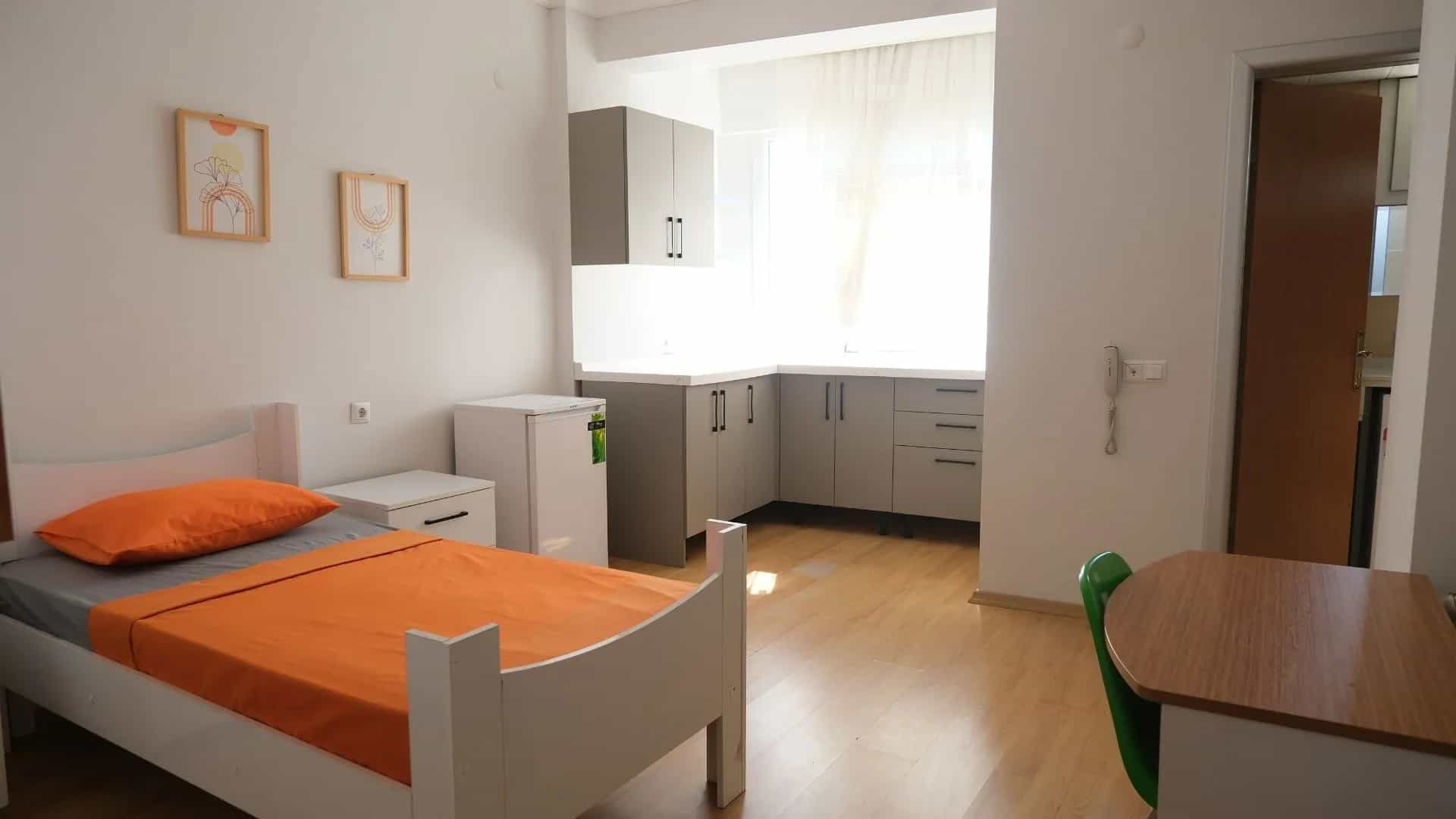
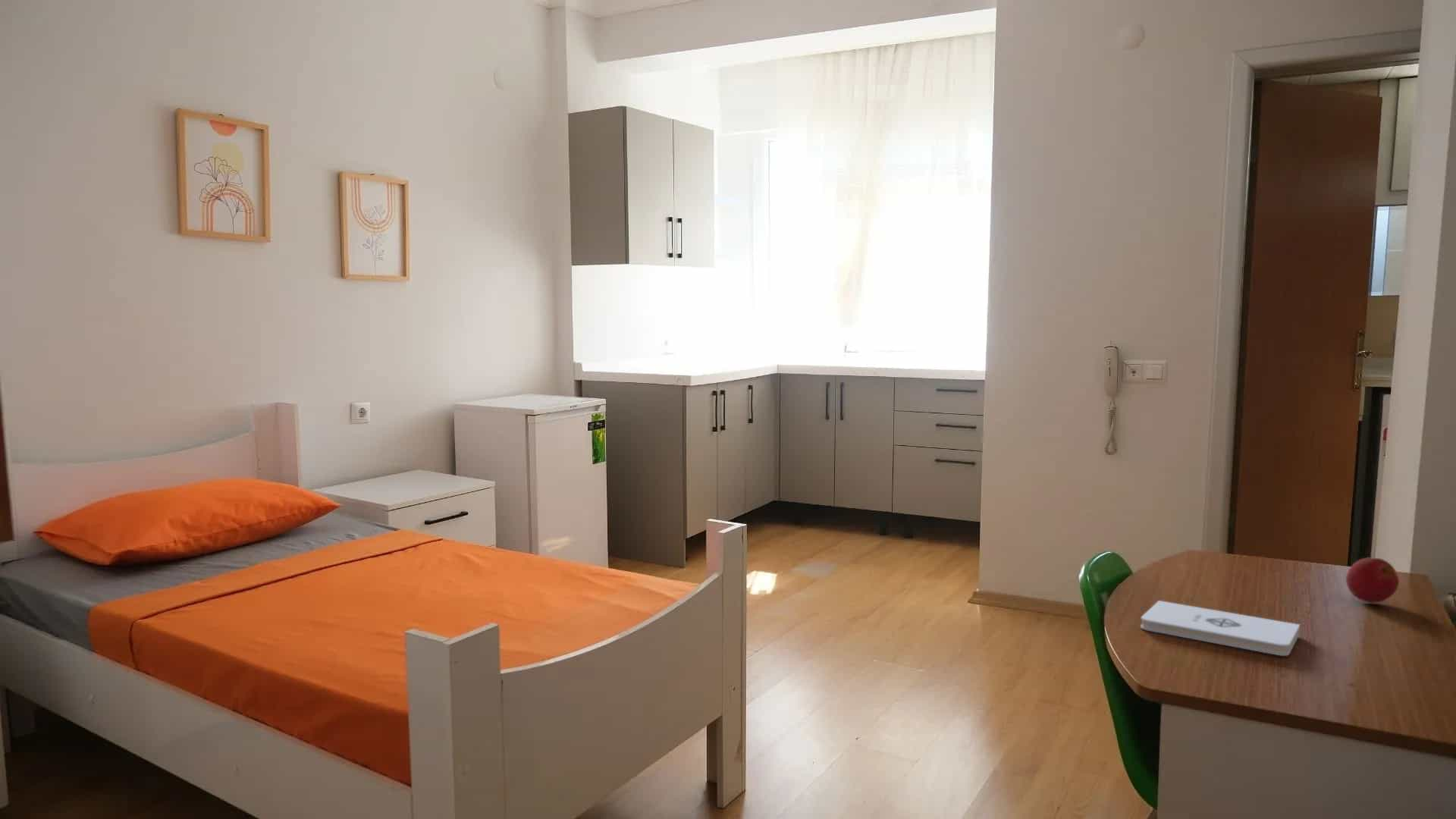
+ apple (1372, 579)
+ notepad (1218, 626)
